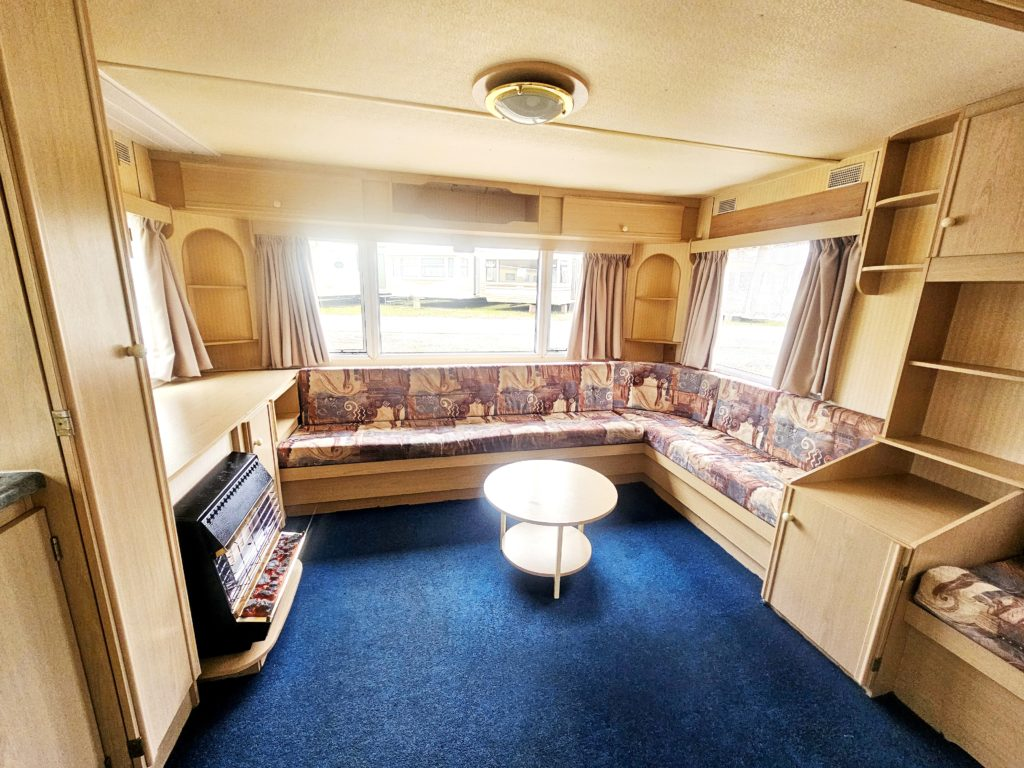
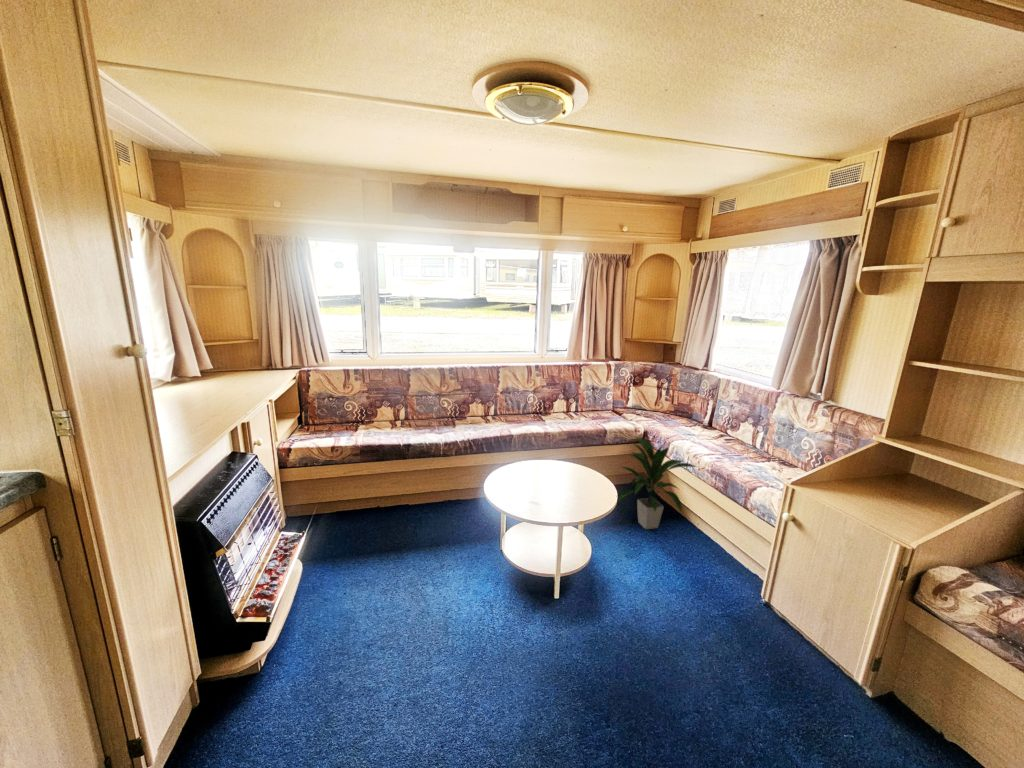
+ indoor plant (649, 482)
